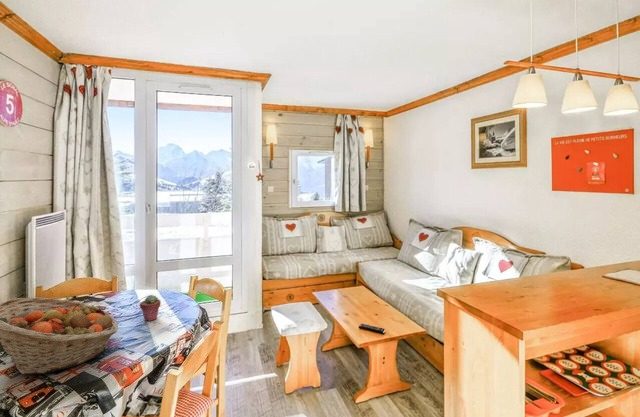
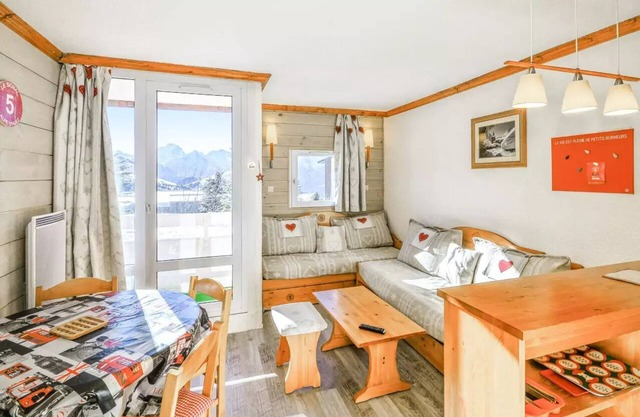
- fruit basket (57, 326)
- potted succulent (150, 306)
